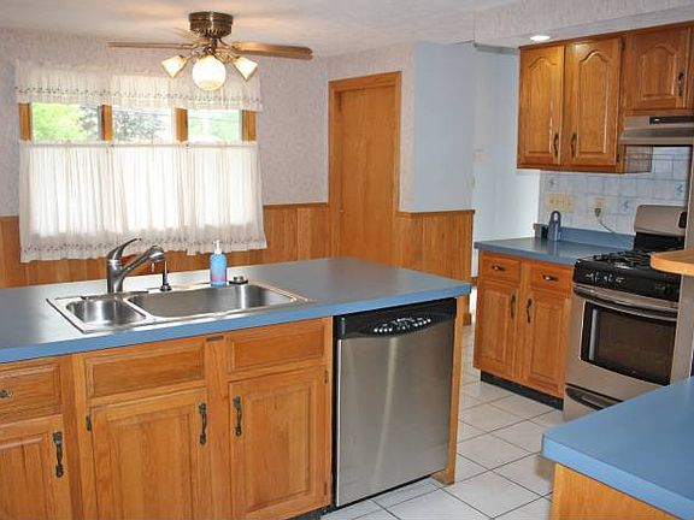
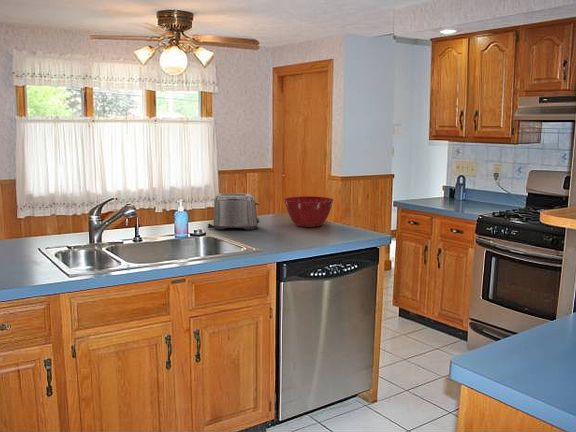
+ mixing bowl (308, 212)
+ toaster (233, 211)
